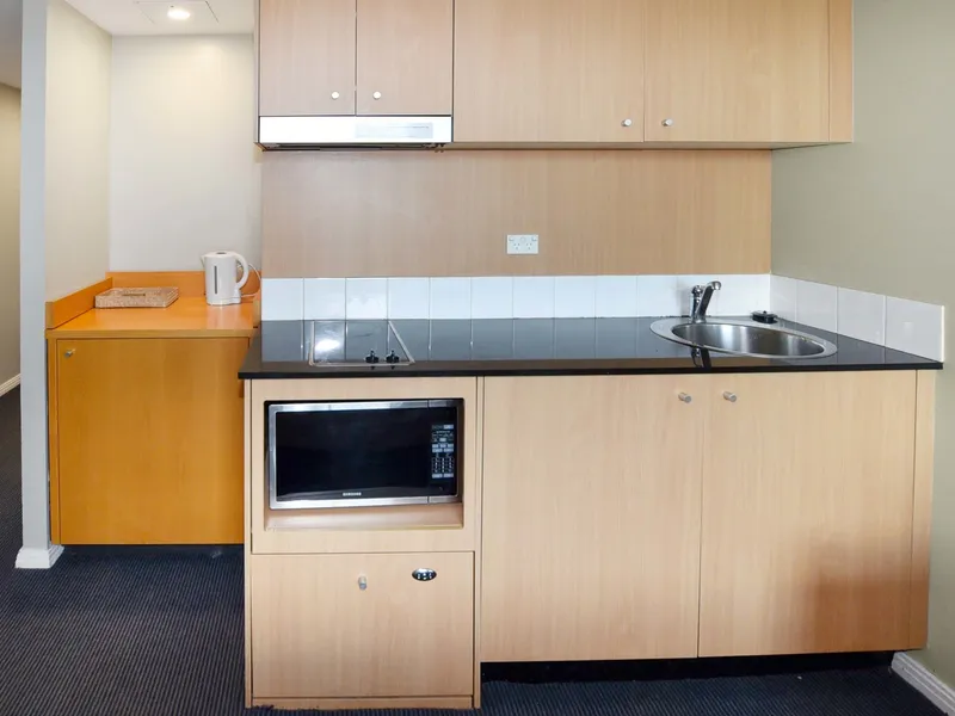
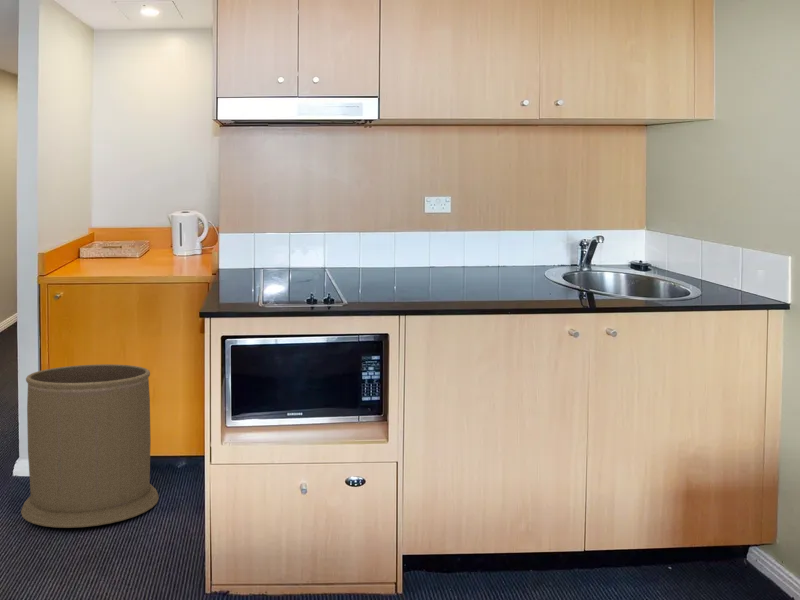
+ trash can (90, 439)
